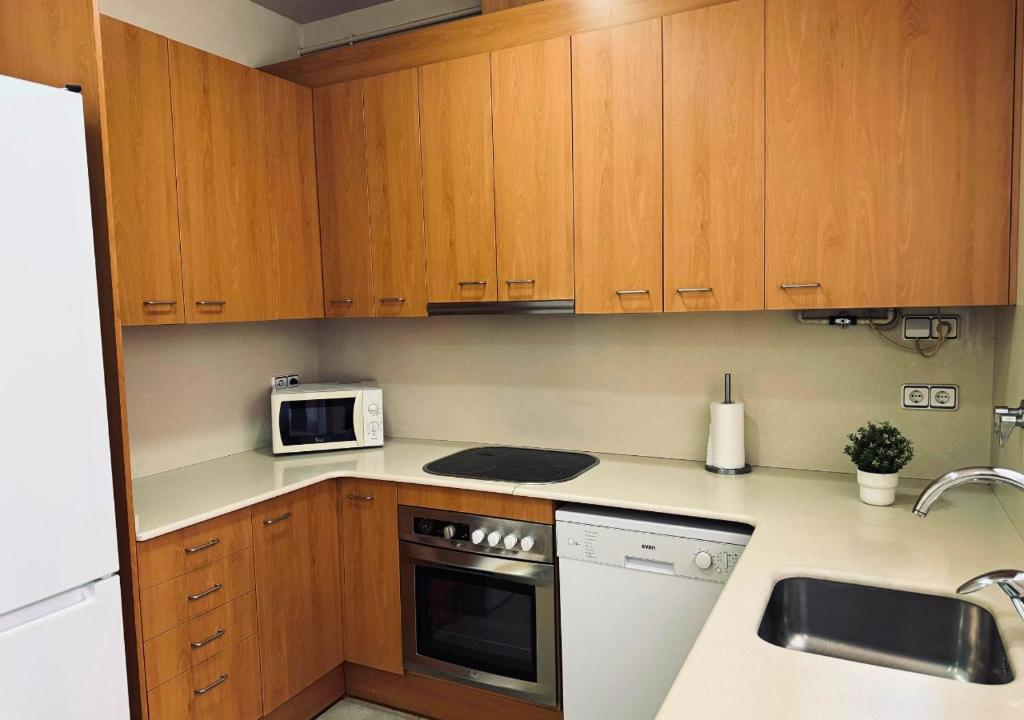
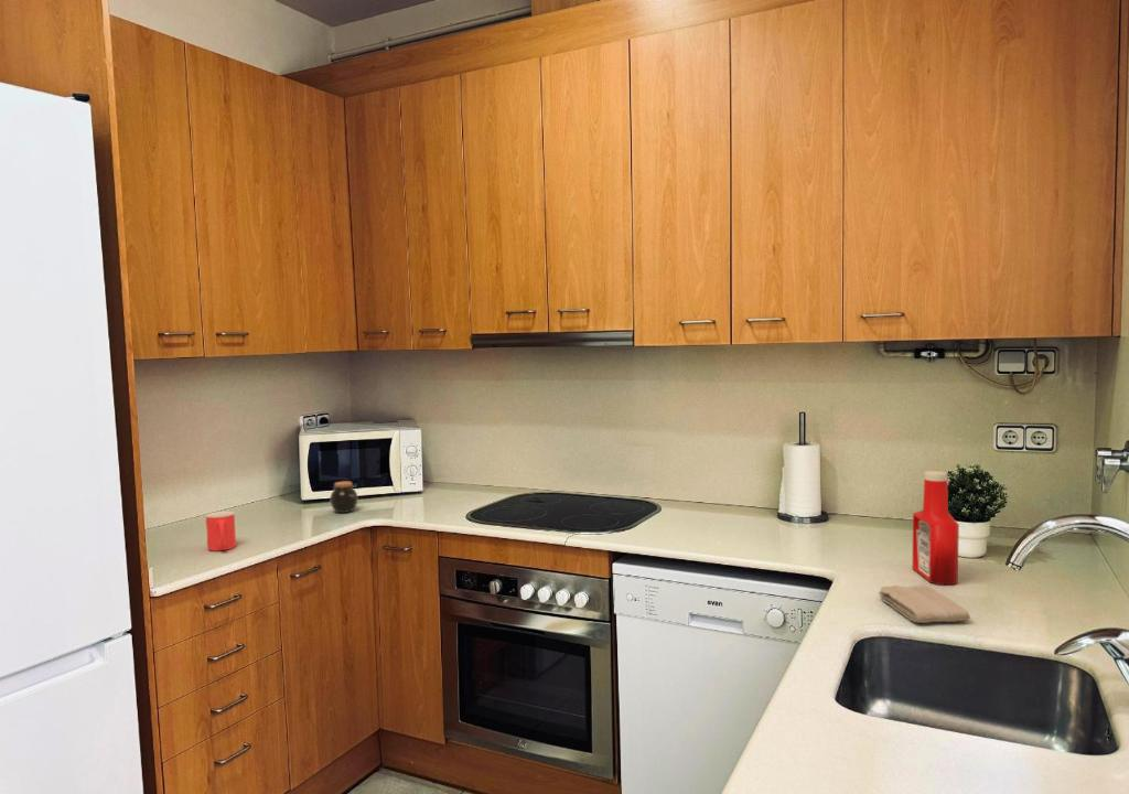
+ washcloth (921, 602)
+ mug (221, 532)
+ soap bottle (935, 524)
+ jar (343, 496)
